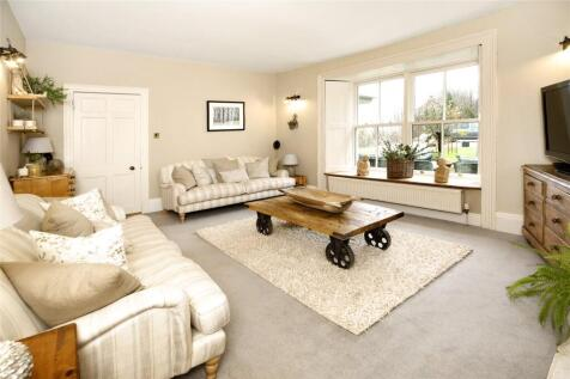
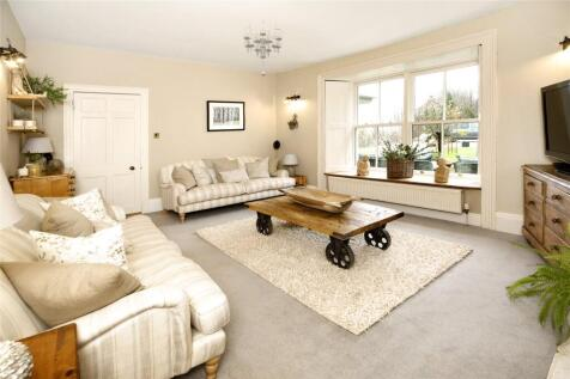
+ chandelier (262, 50)
